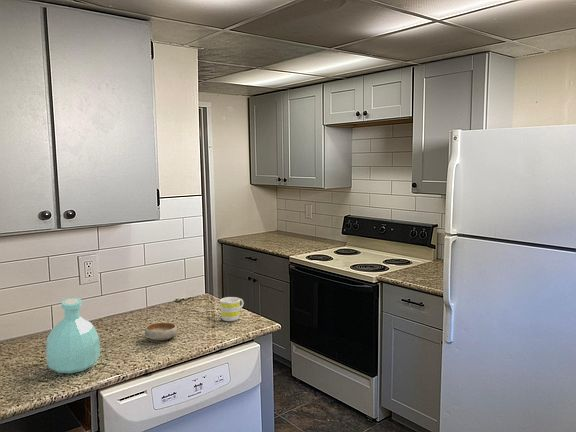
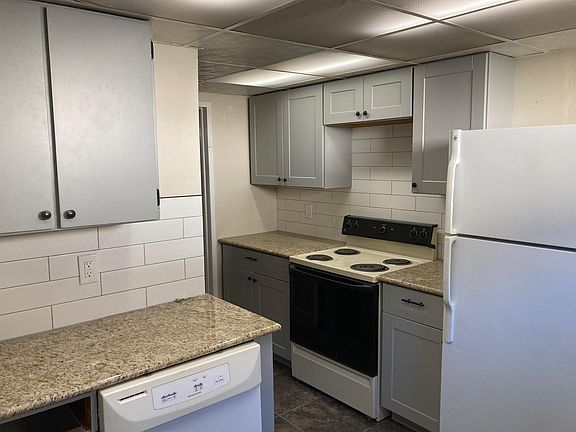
- mug (233, 308)
- bottle (72, 332)
- bowl (161, 332)
